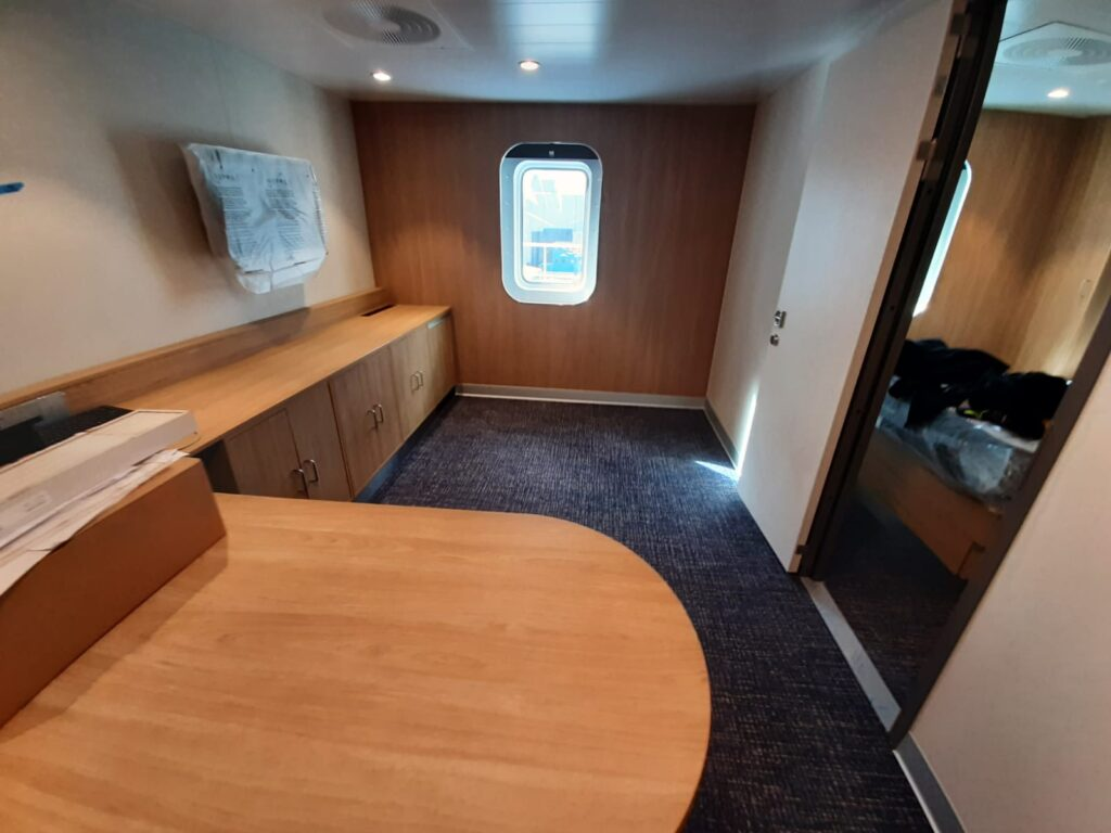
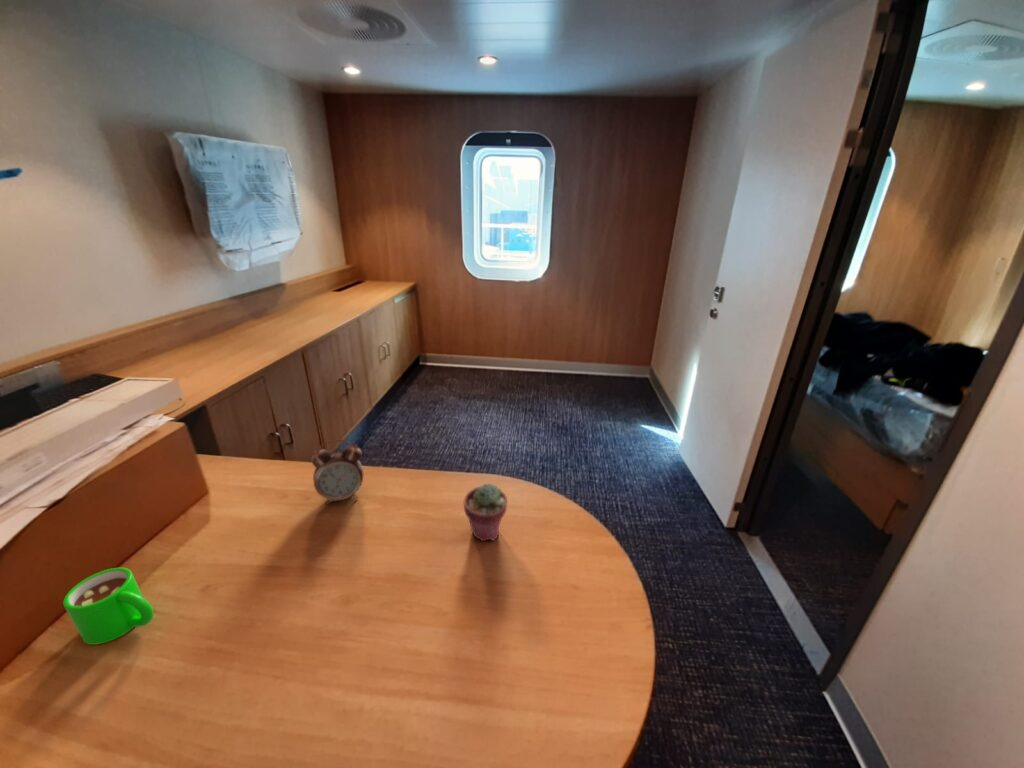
+ potted succulent (485, 509)
+ mug (119, 606)
+ alarm clock (338, 470)
